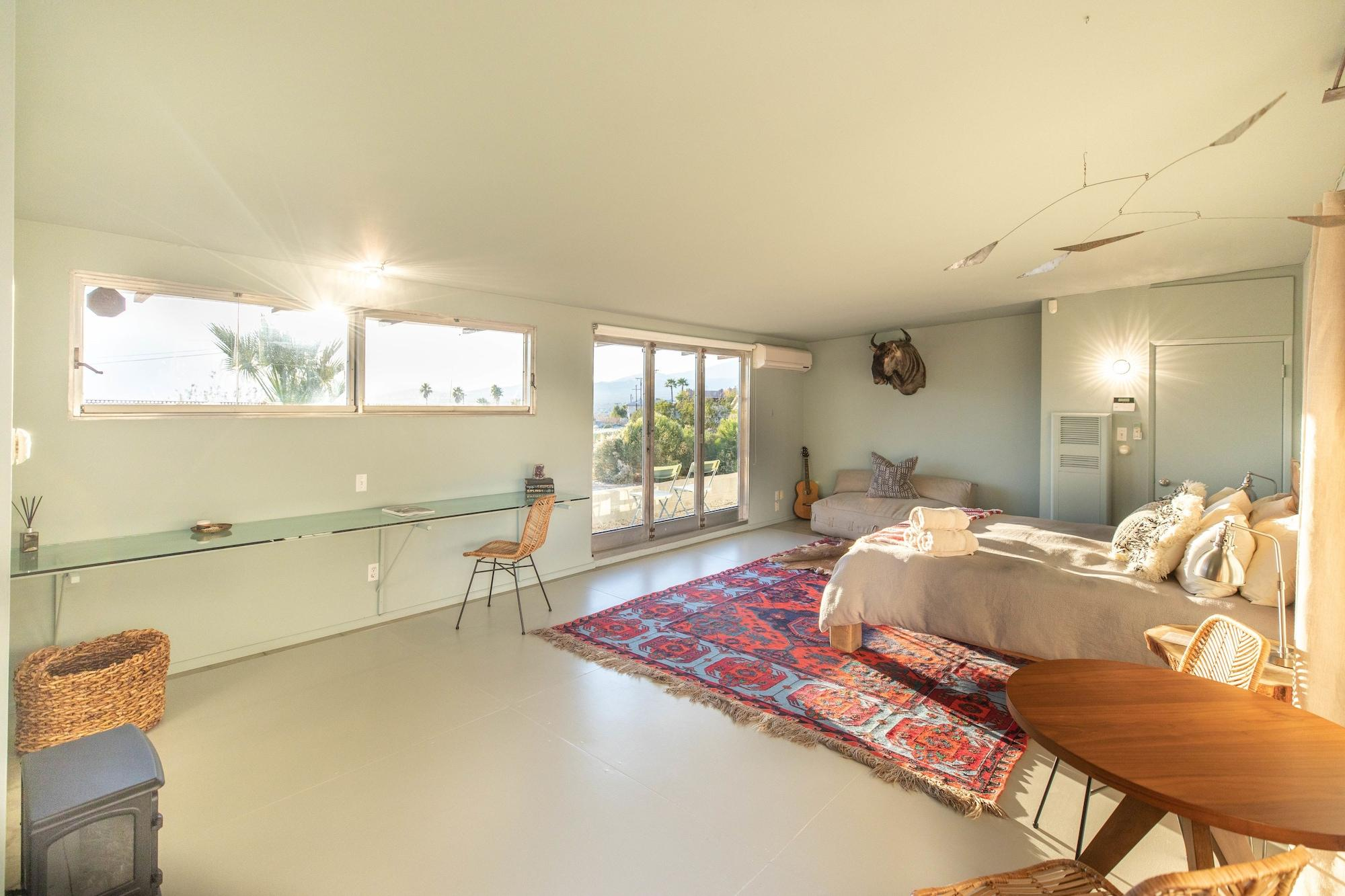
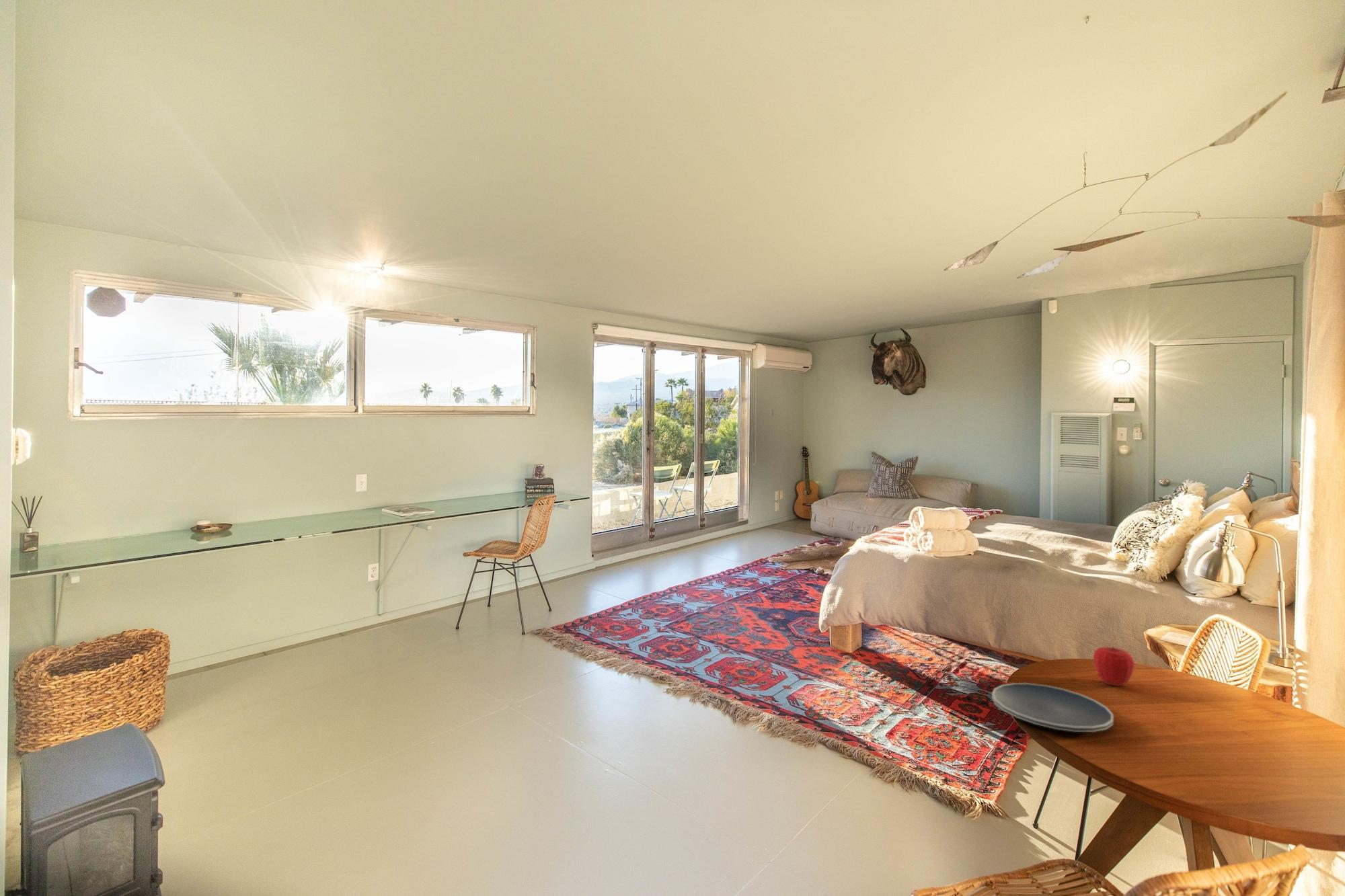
+ apple (1113, 665)
+ plate (1050, 707)
